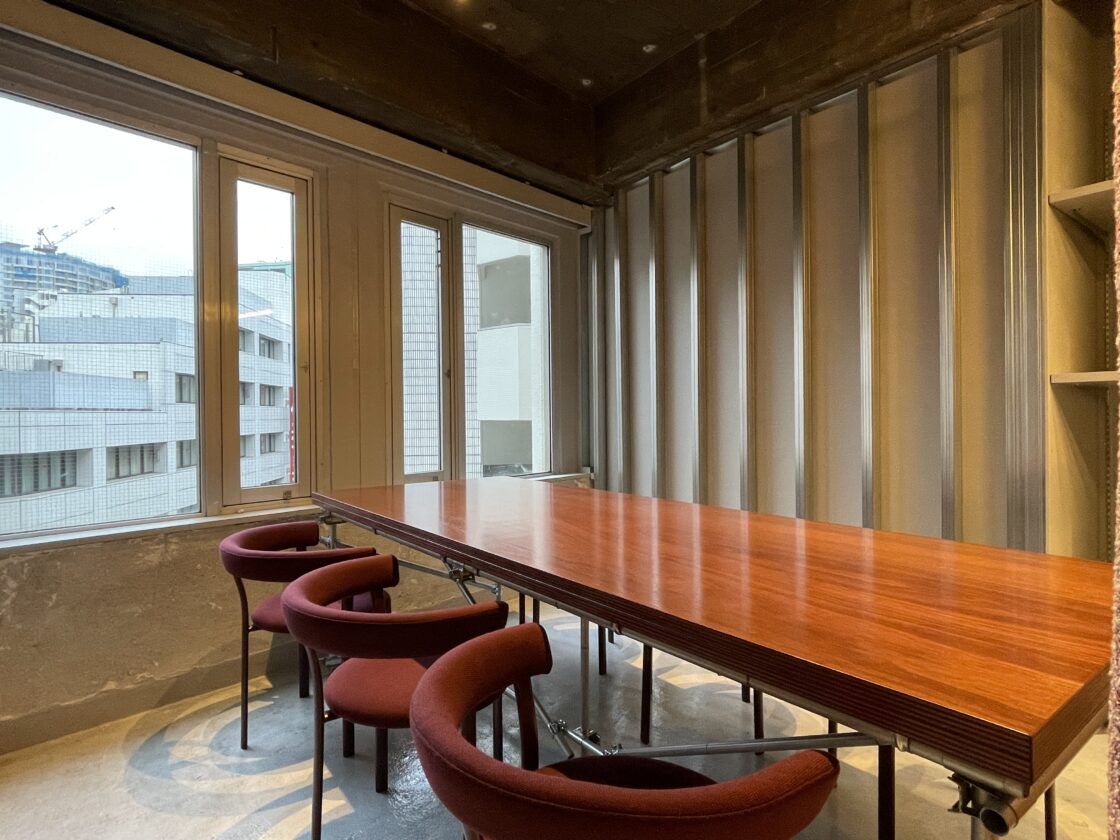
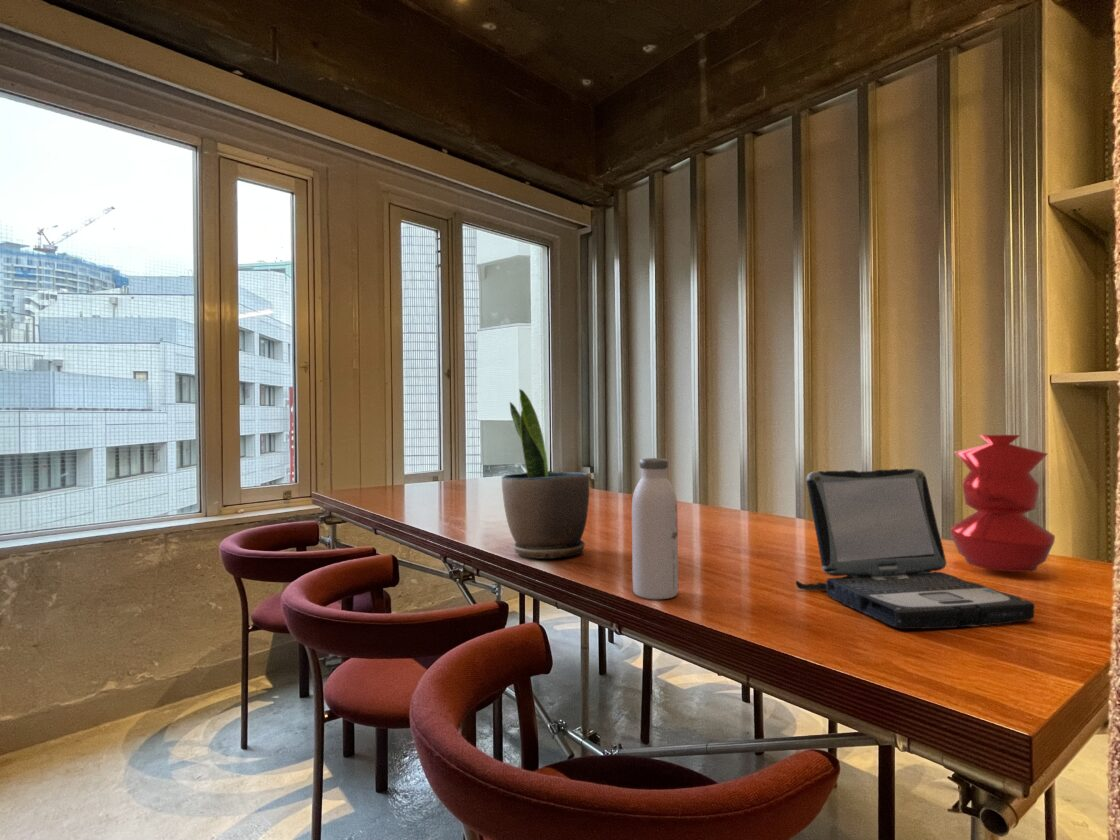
+ vase (999, 502)
+ laptop (904, 538)
+ water bottle (654, 525)
+ potted plant (545, 471)
